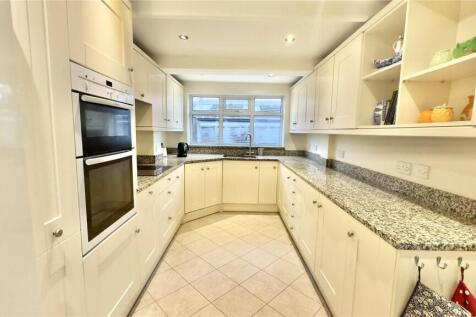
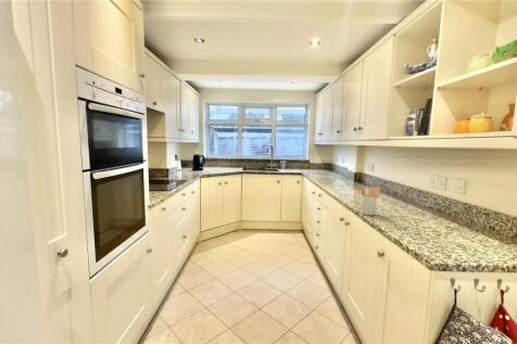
+ utensil holder (370, 199)
